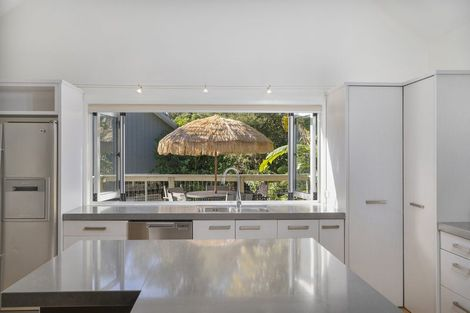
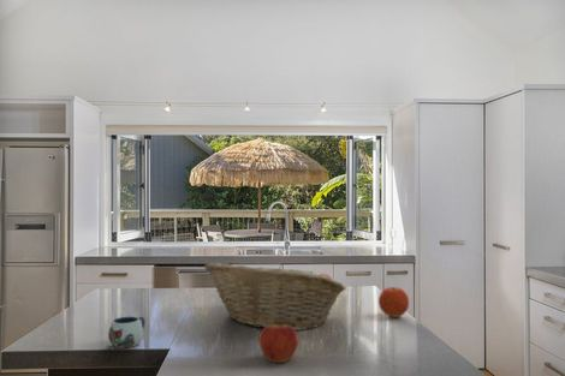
+ fruit basket (273, 288)
+ apple (278, 340)
+ fruit (393, 302)
+ mug (129, 330)
